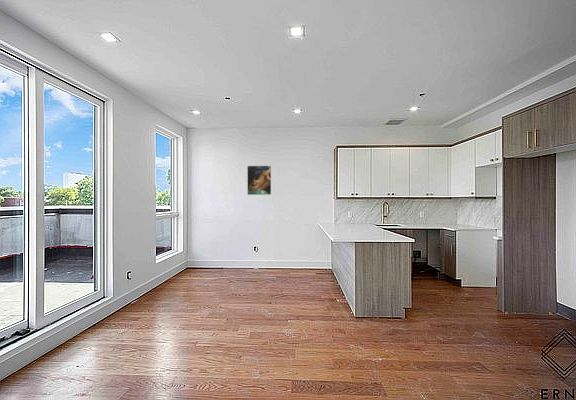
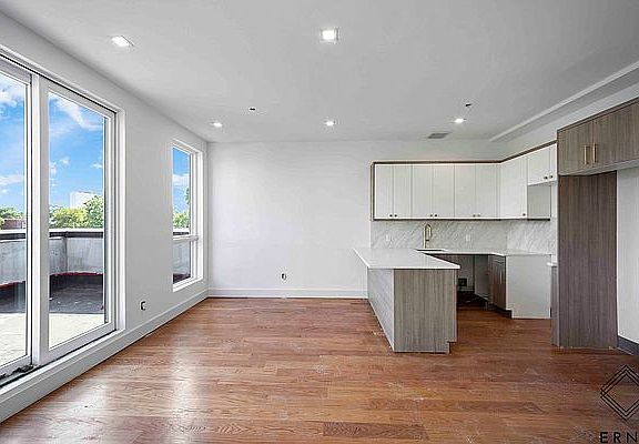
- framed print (259, 180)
